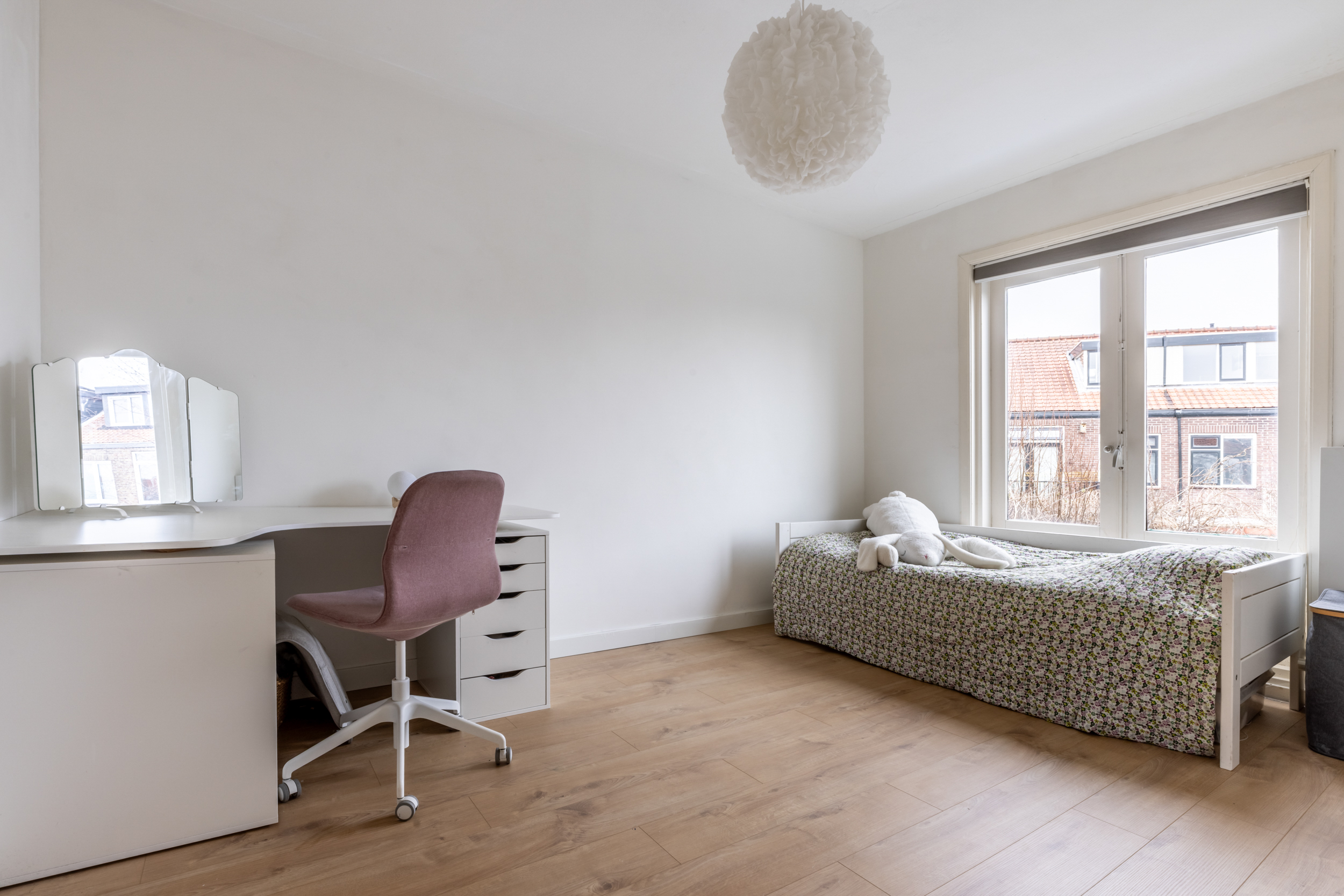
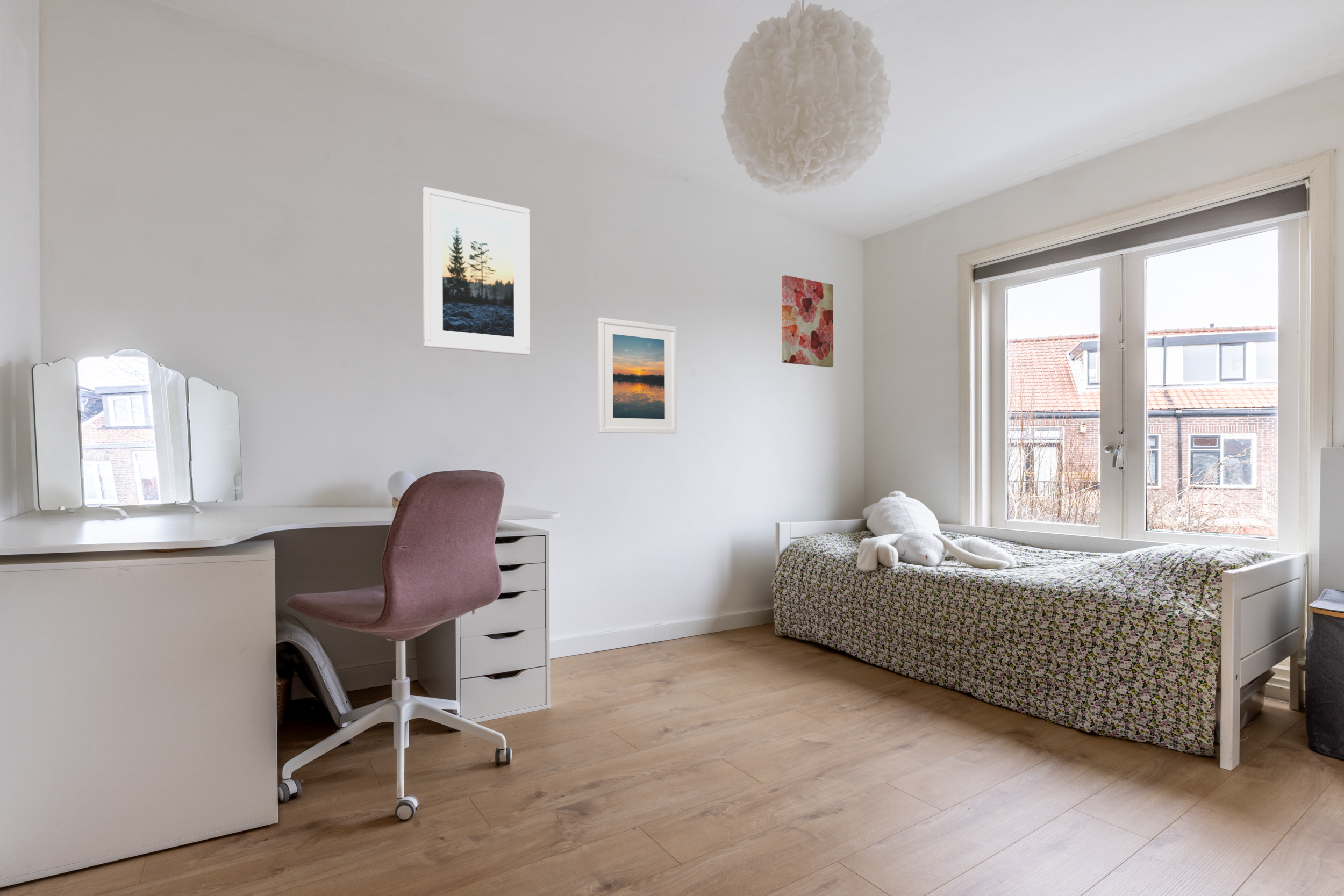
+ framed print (478, 275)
+ wall art (808, 322)
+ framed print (639, 377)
